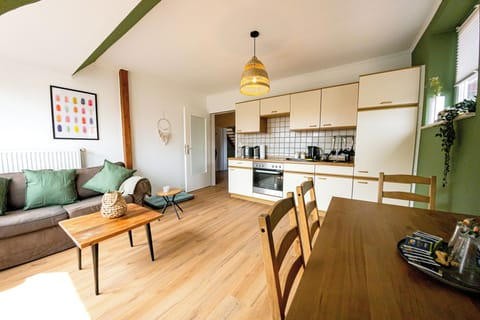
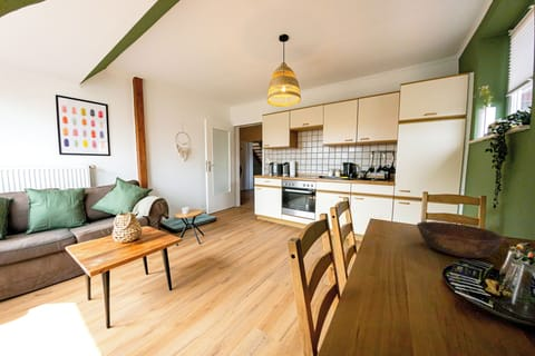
+ bowl (456, 239)
